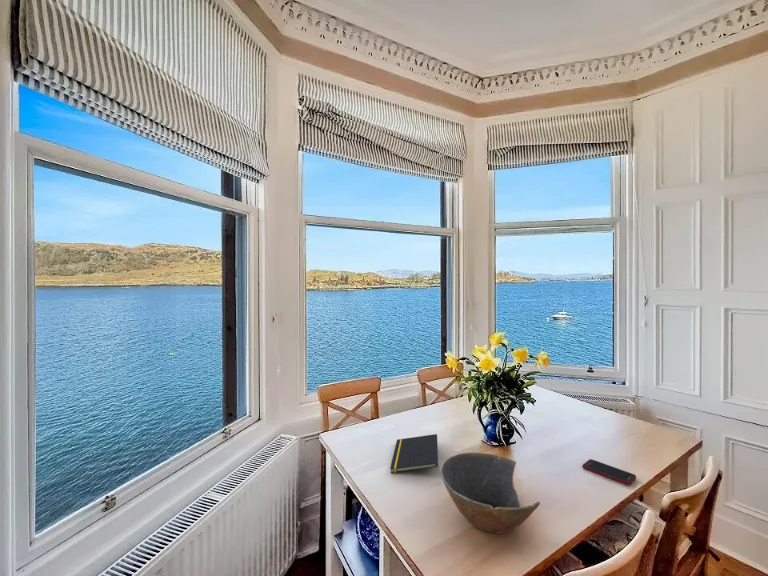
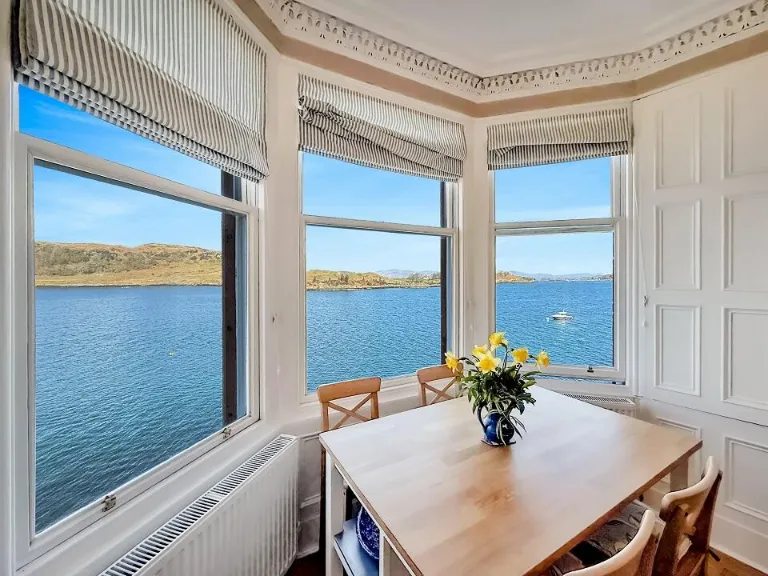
- bowl (483, 496)
- cell phone (608, 471)
- notepad (415, 452)
